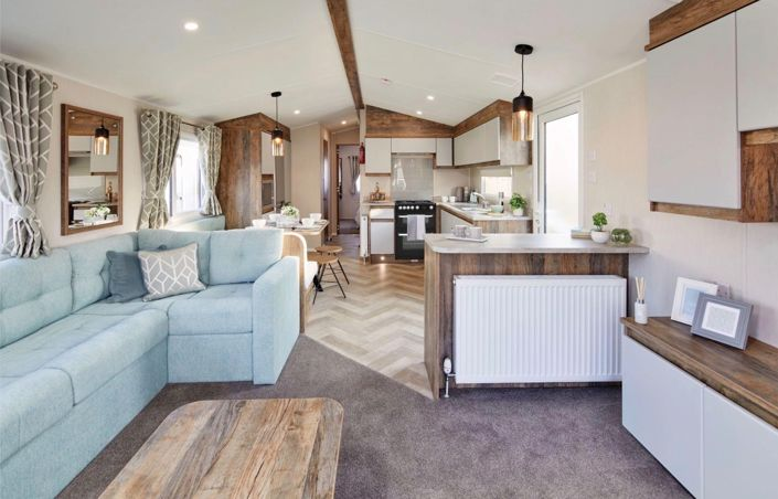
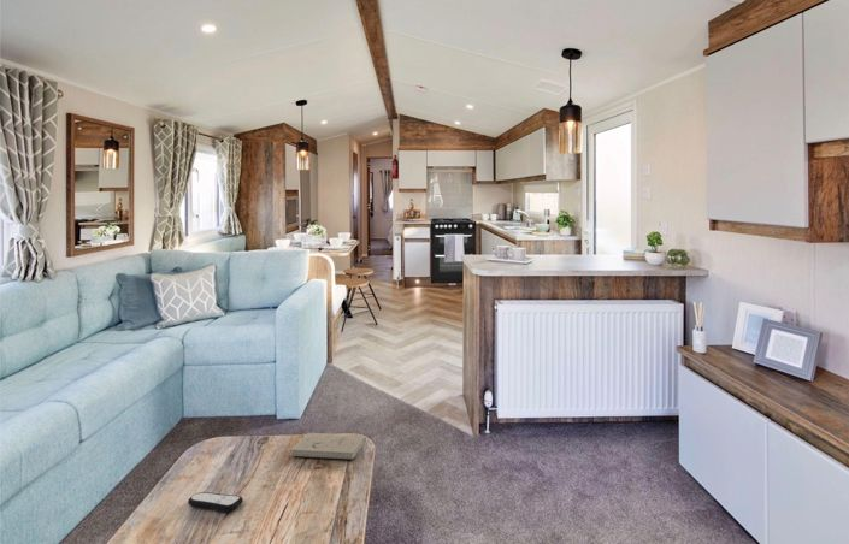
+ book (329, 445)
+ remote control (214, 501)
